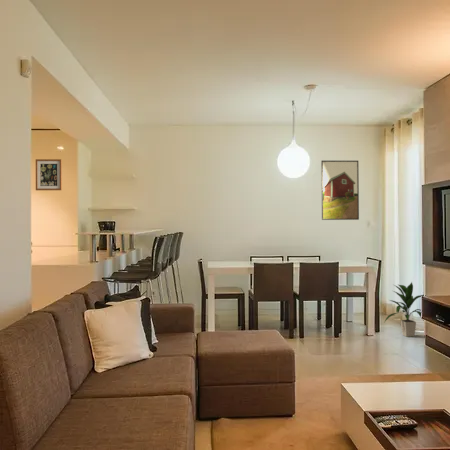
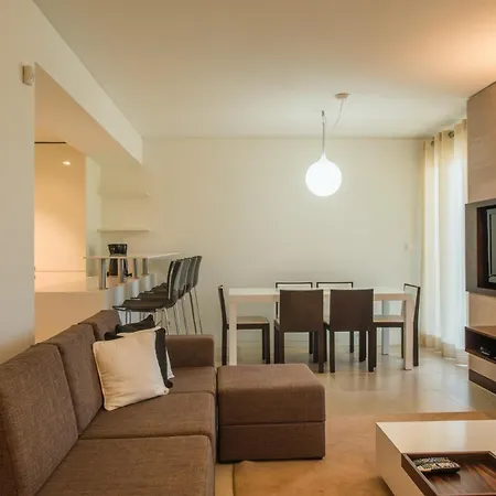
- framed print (340, 190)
- indoor plant (405, 308)
- wall art (48, 174)
